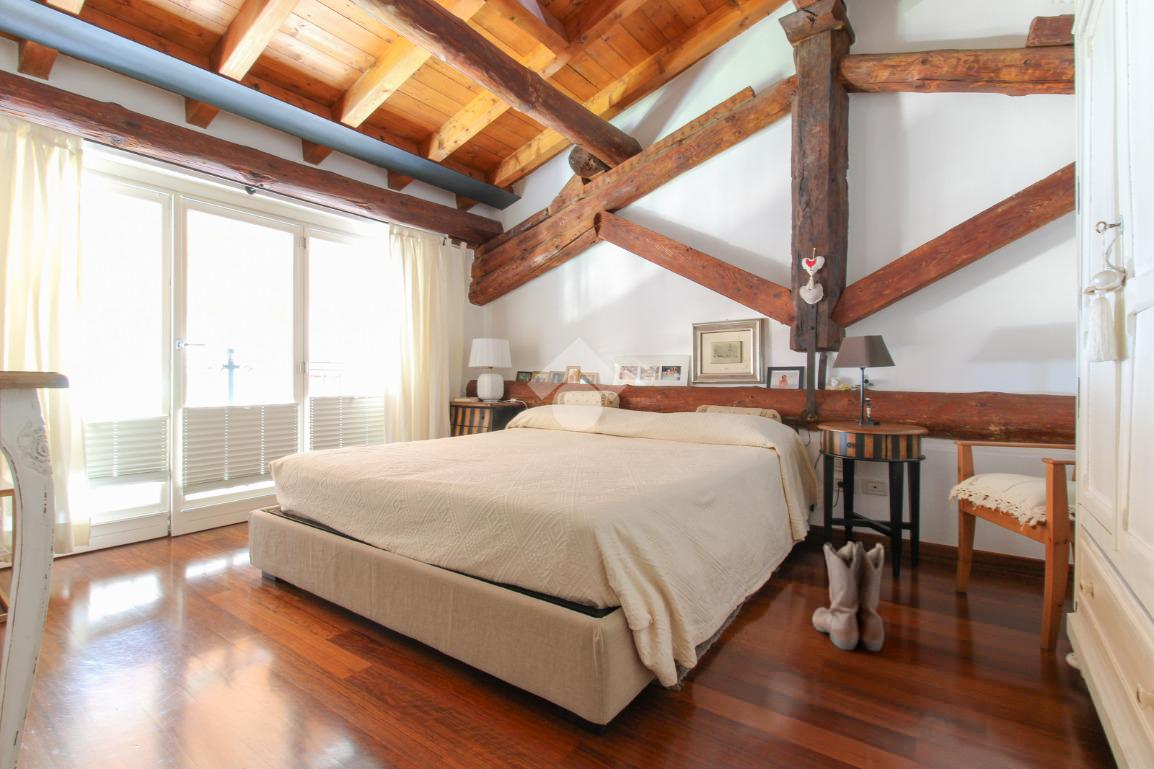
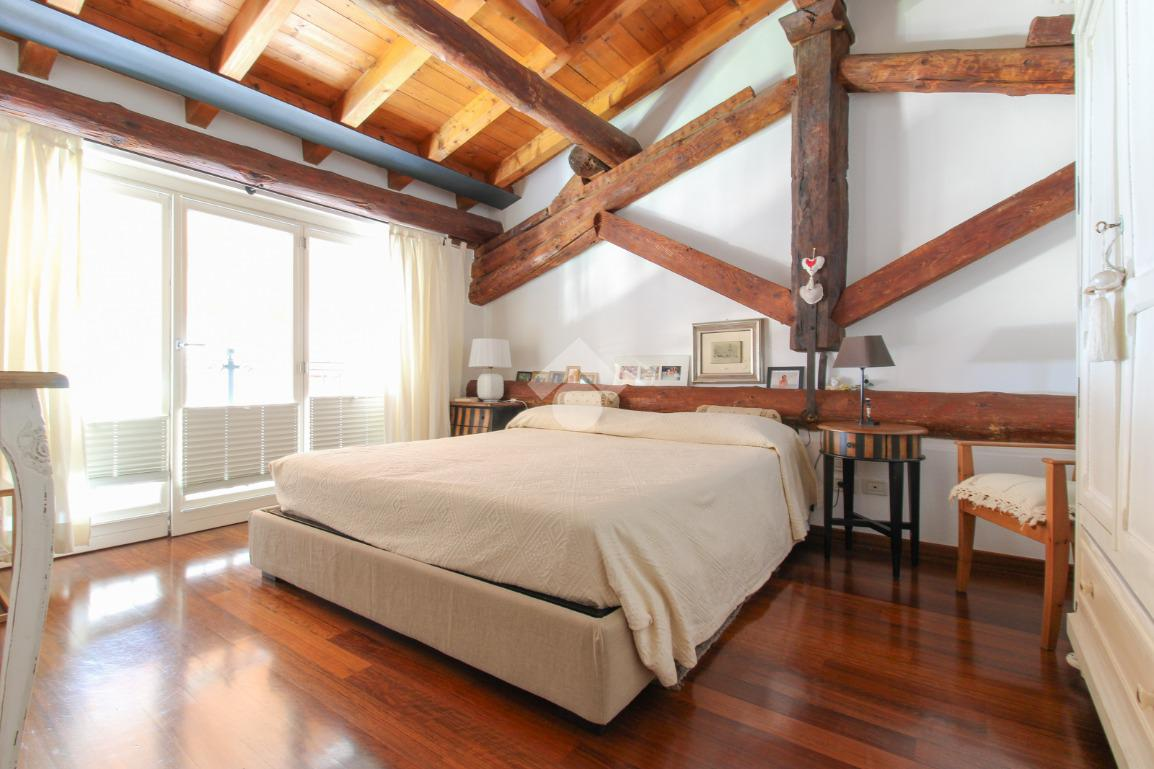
- boots (846, 584)
